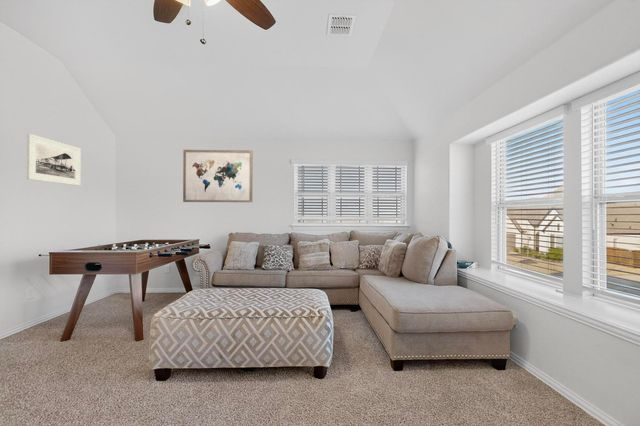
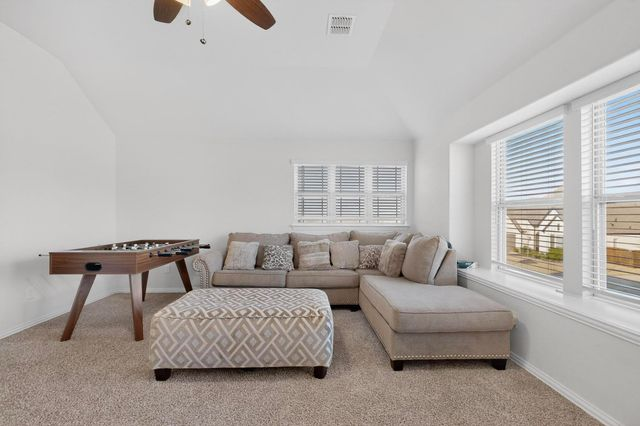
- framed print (56, 162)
- wall art (218, 176)
